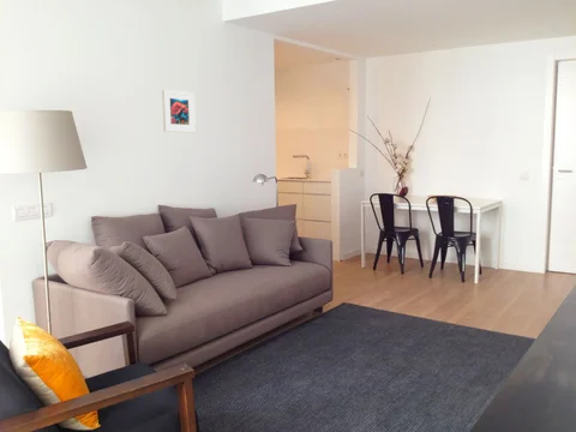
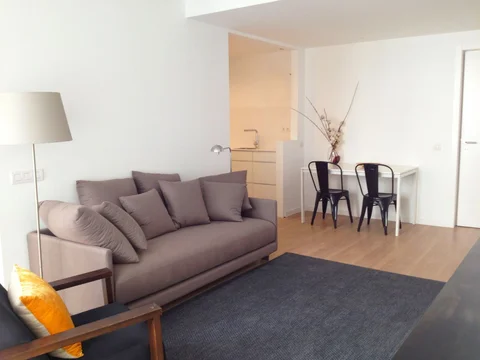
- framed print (179, 112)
